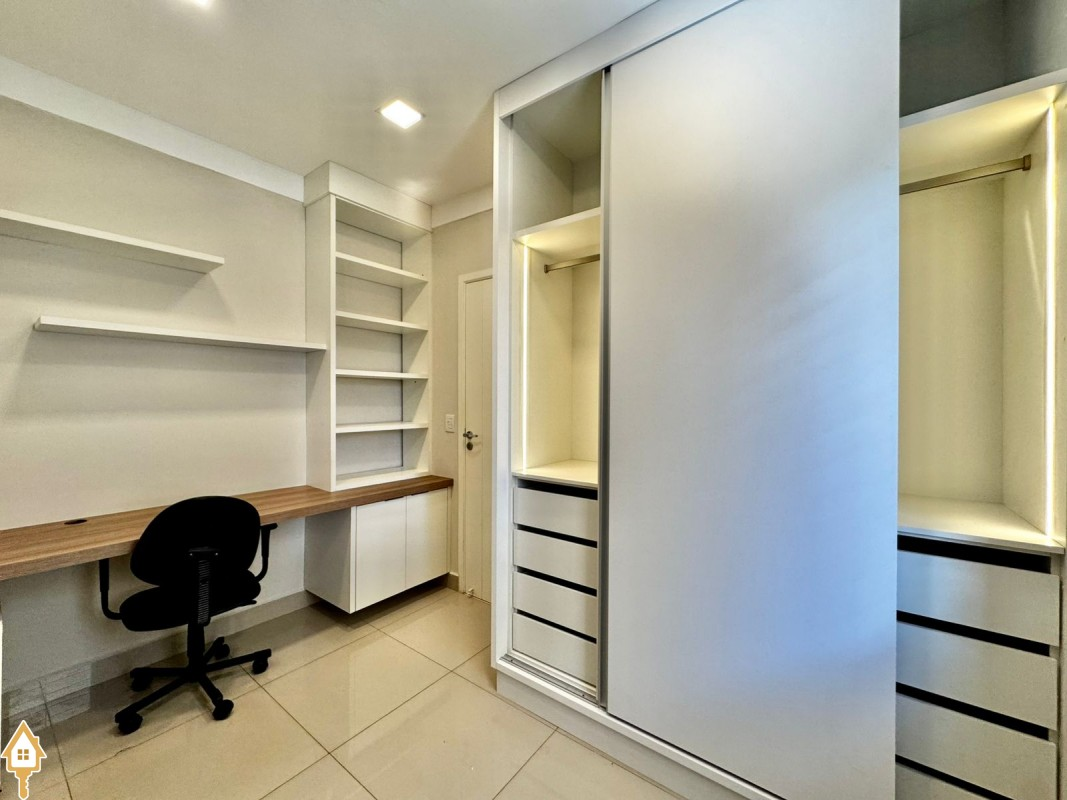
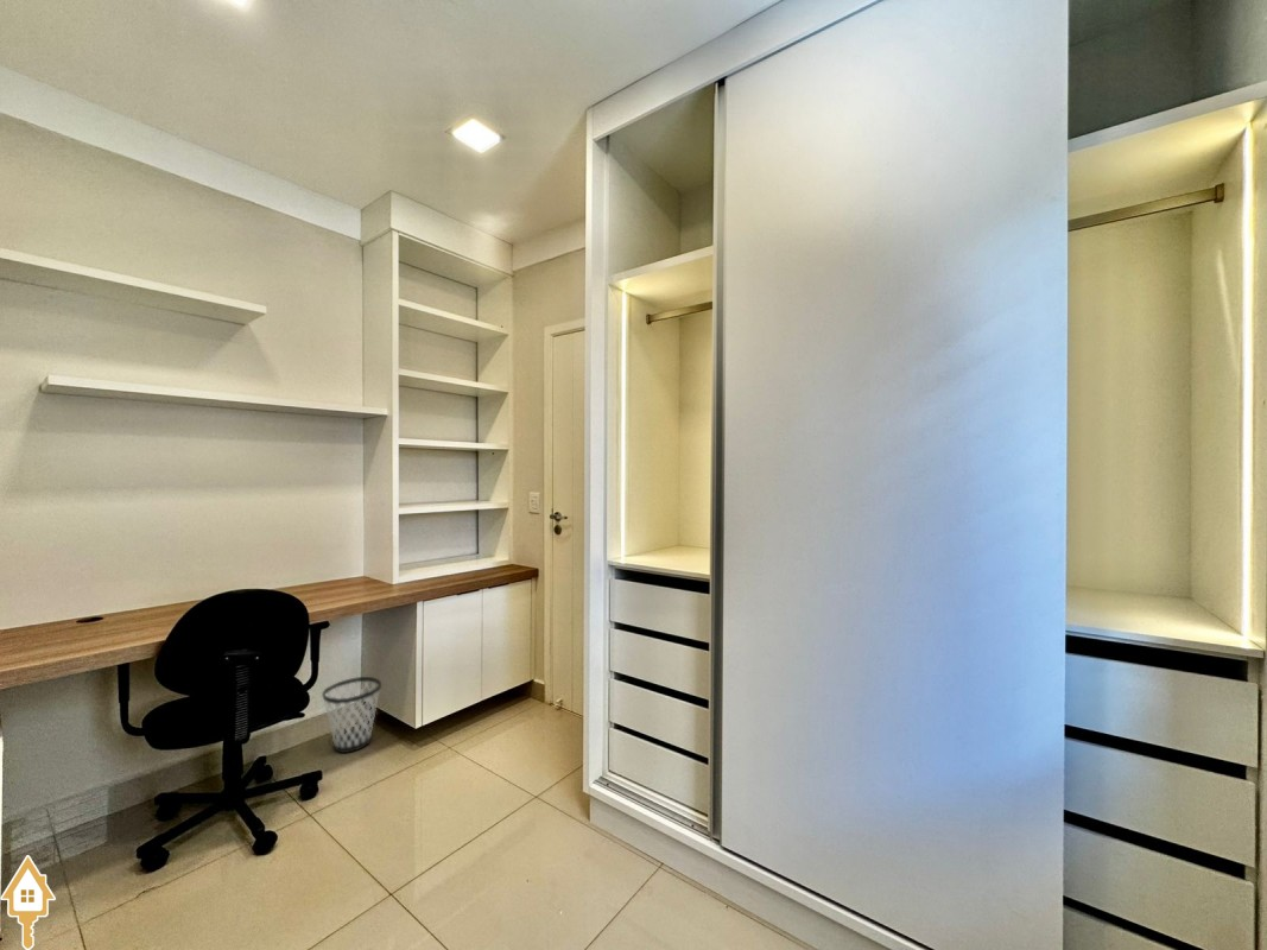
+ wastebasket (354, 716)
